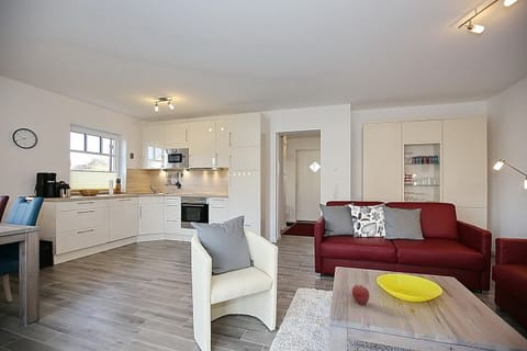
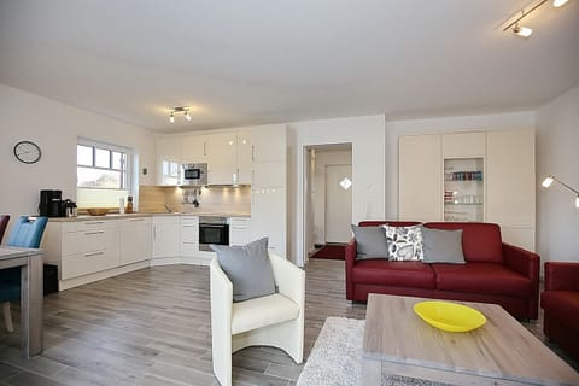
- apple (360, 294)
